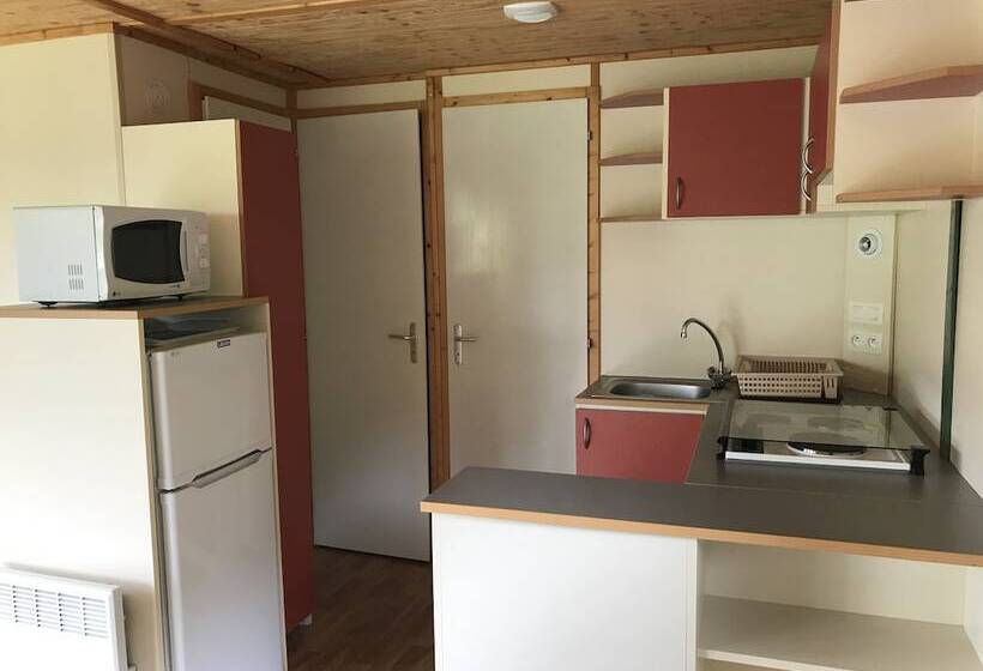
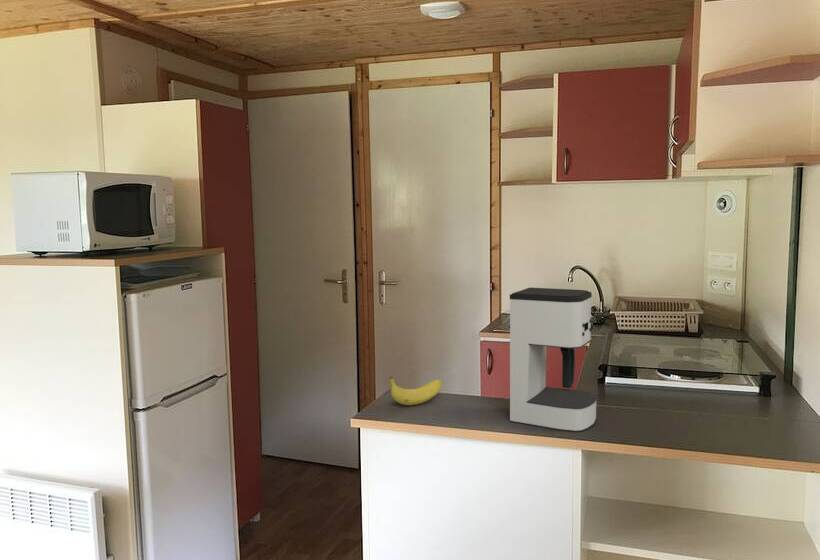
+ fruit (417, 388)
+ coffee maker (562, 355)
